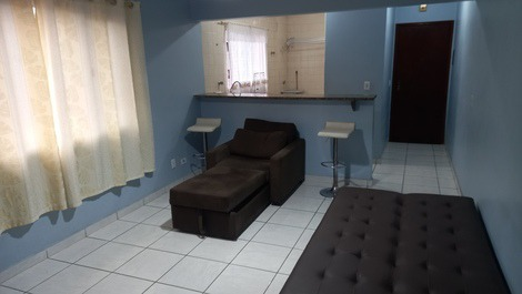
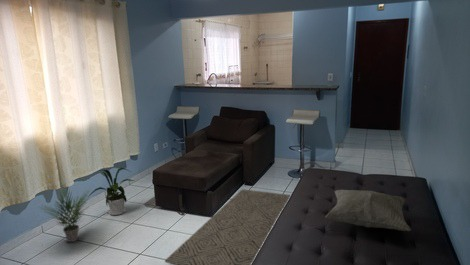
+ house plant (114, 189)
+ rug (258, 206)
+ potted plant (69, 216)
+ decorative pillow (367, 207)
